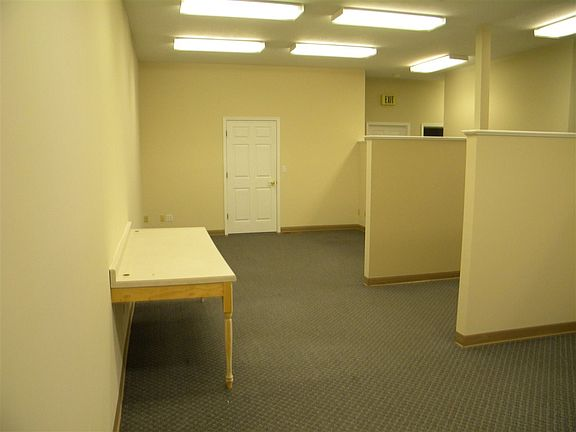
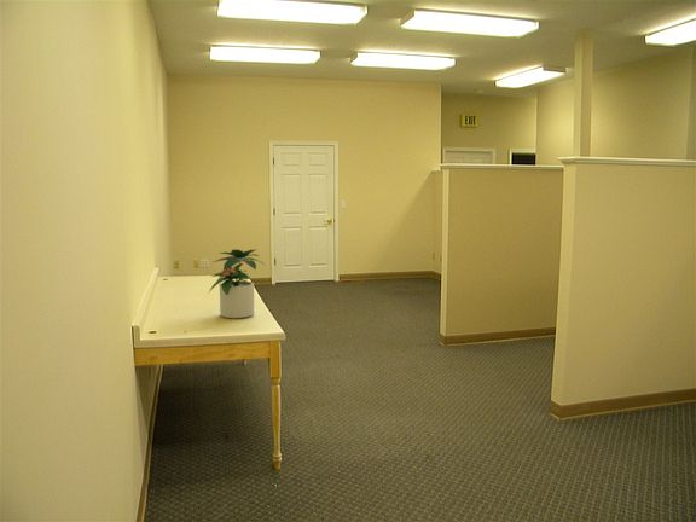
+ potted plant (237, 280)
